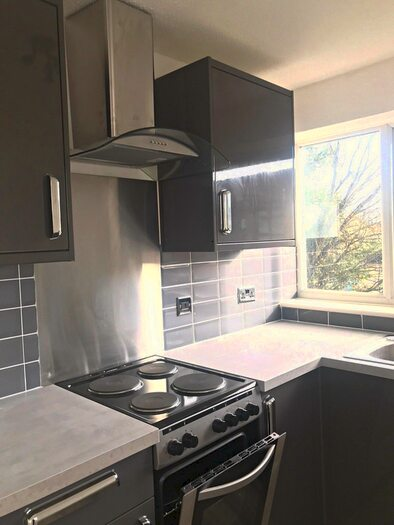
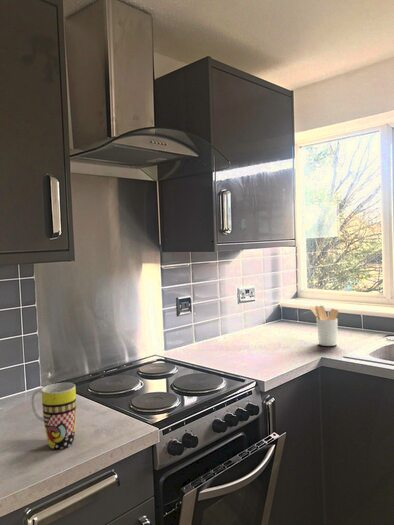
+ mug (53, 414)
+ utensil holder (323, 324)
